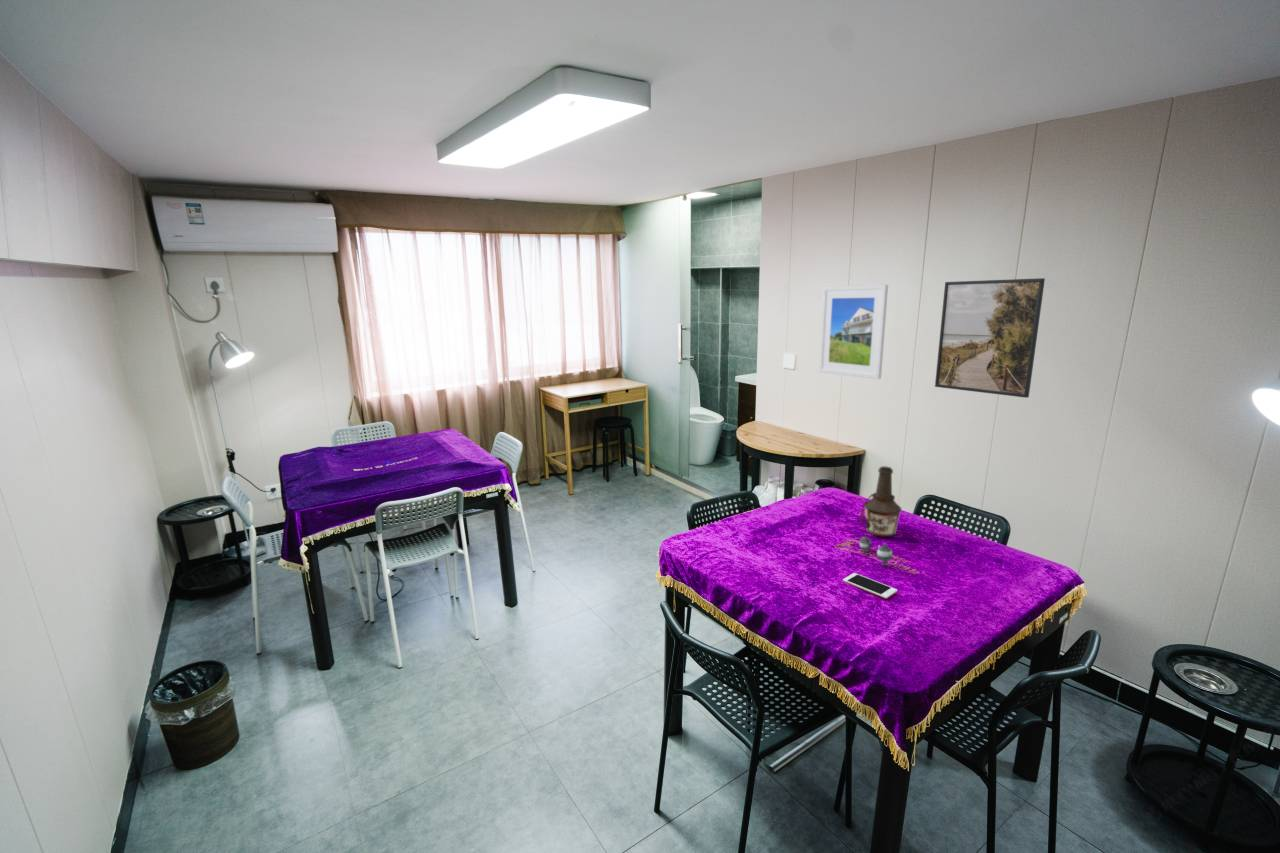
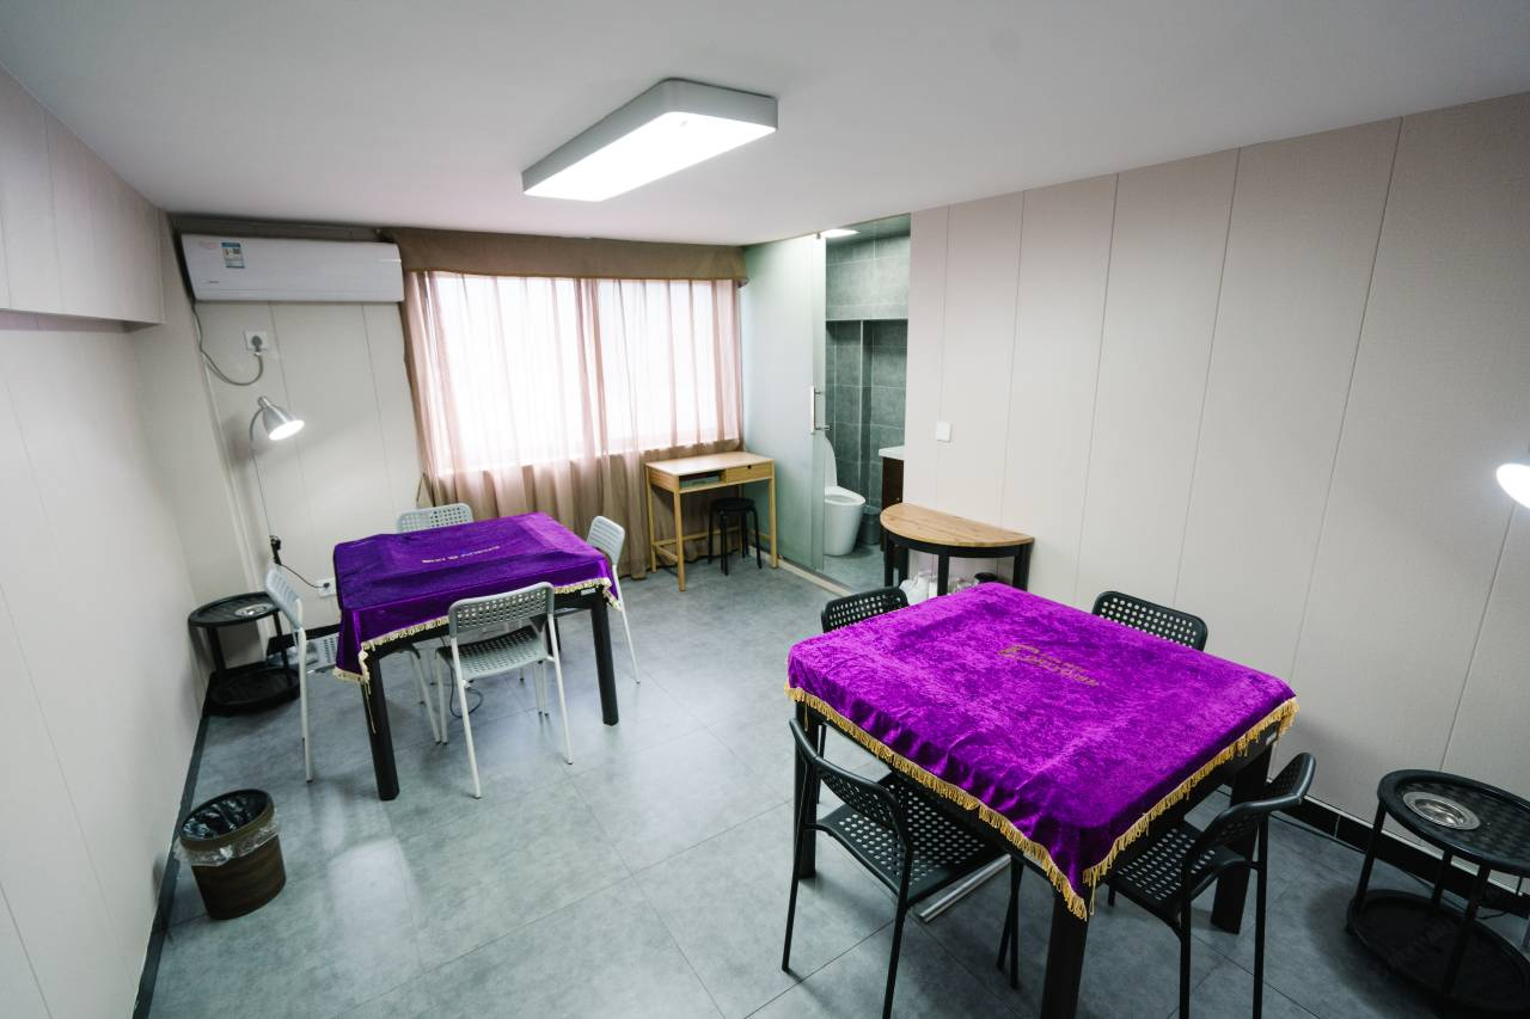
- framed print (851, 331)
- cell phone (869, 585)
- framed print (985, 337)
- teapot (879, 547)
- bottle (881, 500)
